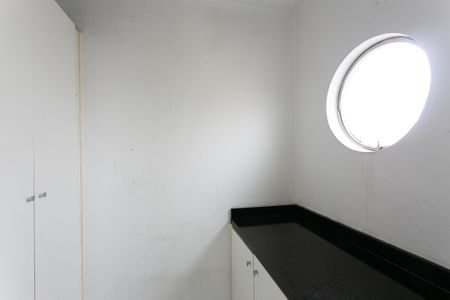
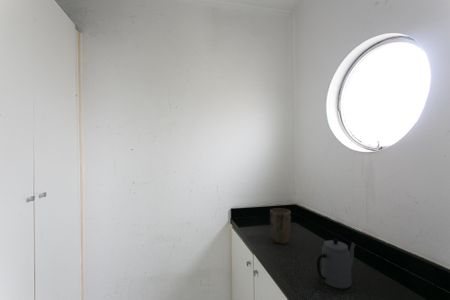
+ plant pot (280, 225)
+ teapot (337, 259)
